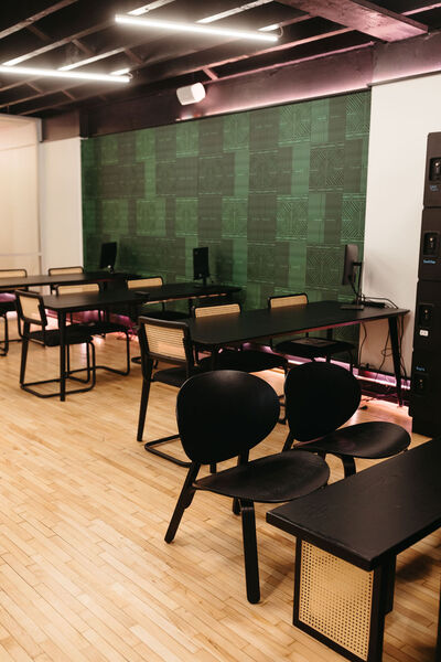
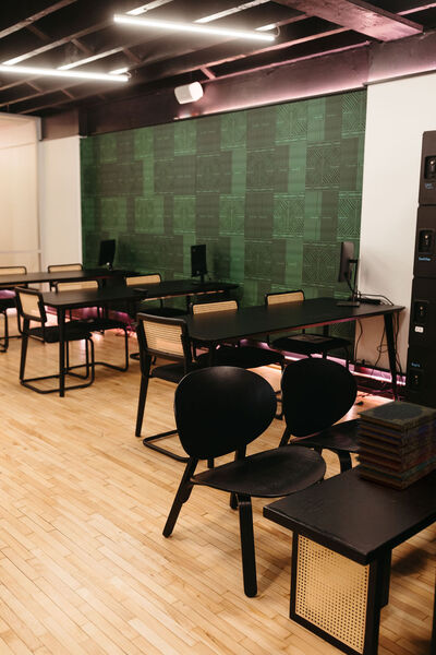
+ book stack (397, 441)
